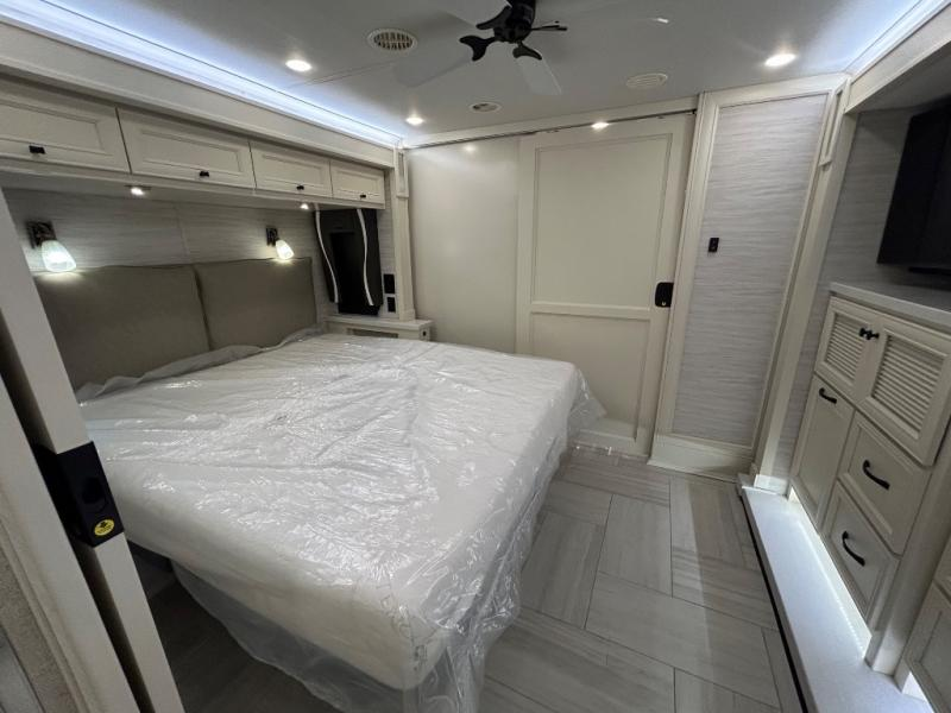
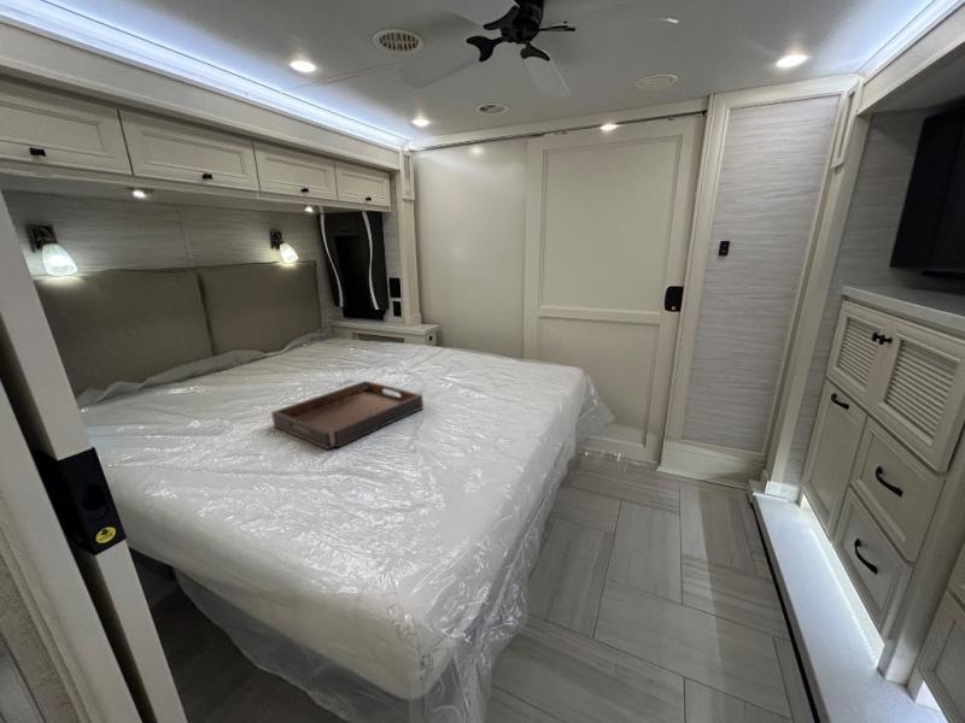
+ serving tray (350, 410)
